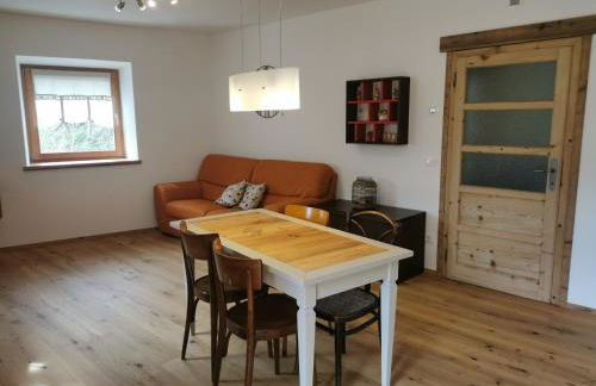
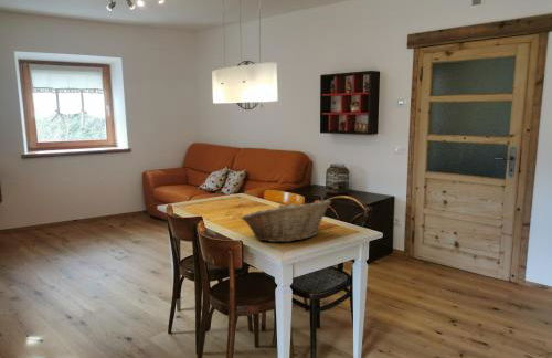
+ fruit basket (287, 217)
